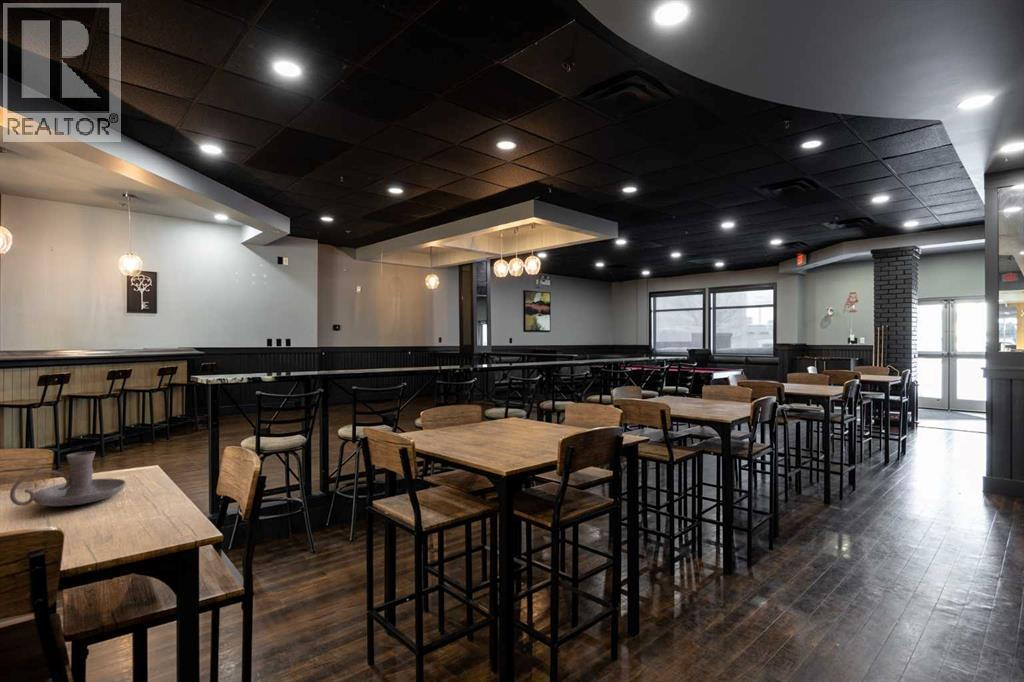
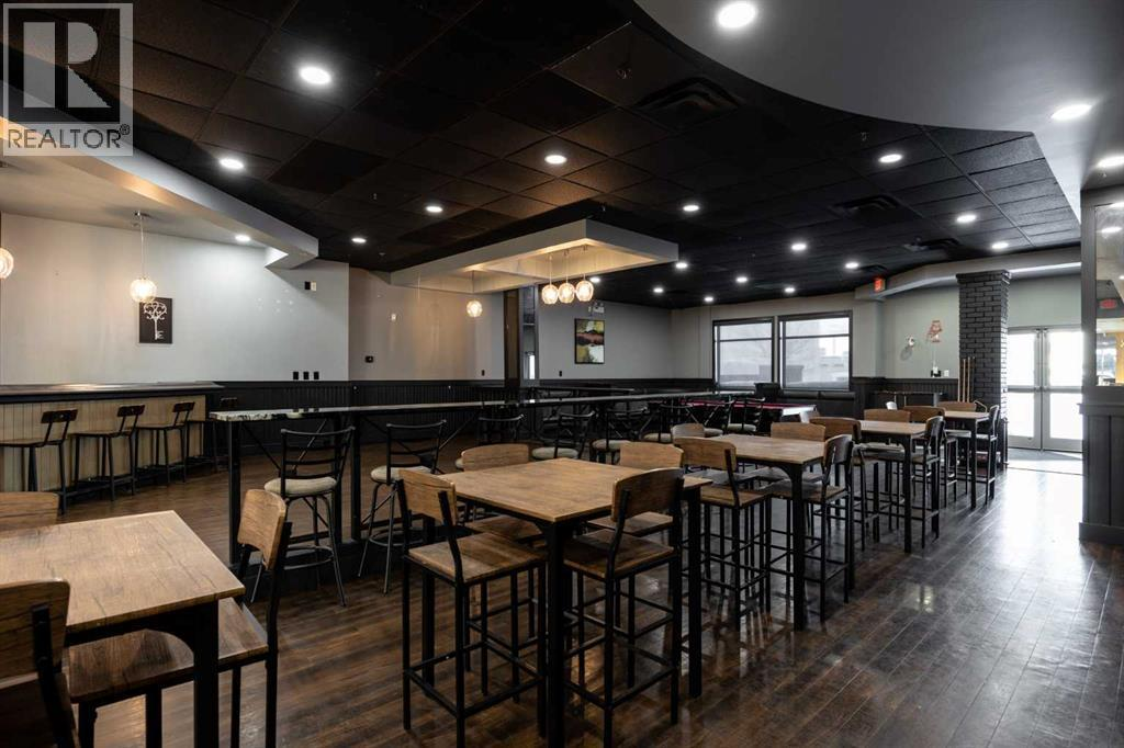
- candle holder (70, 479)
